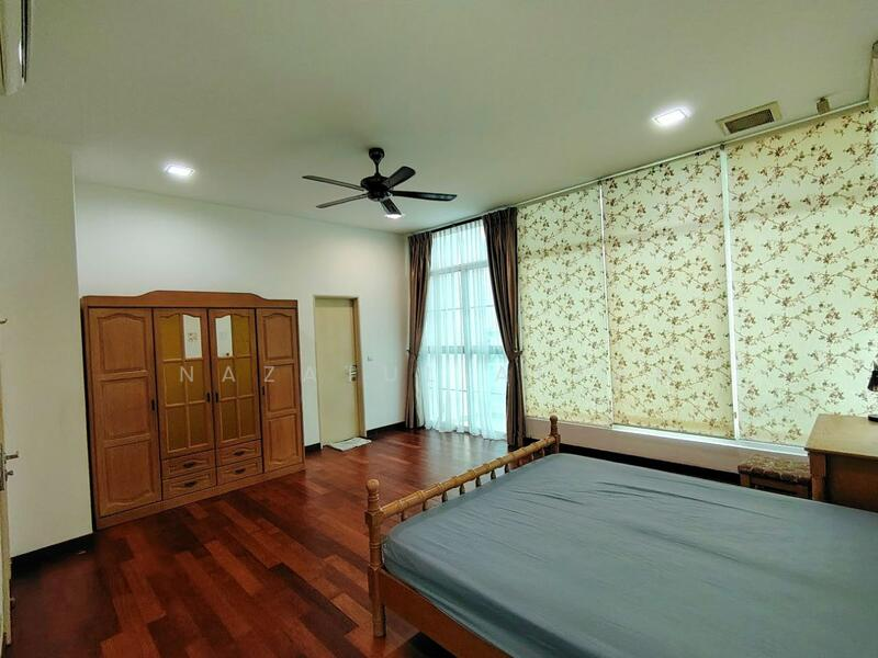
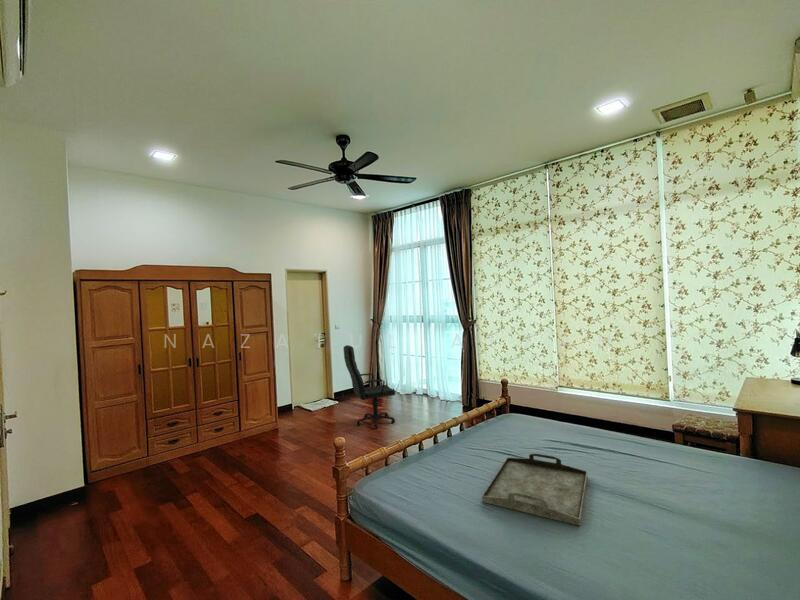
+ office chair (368, 382)
+ serving tray (537, 480)
